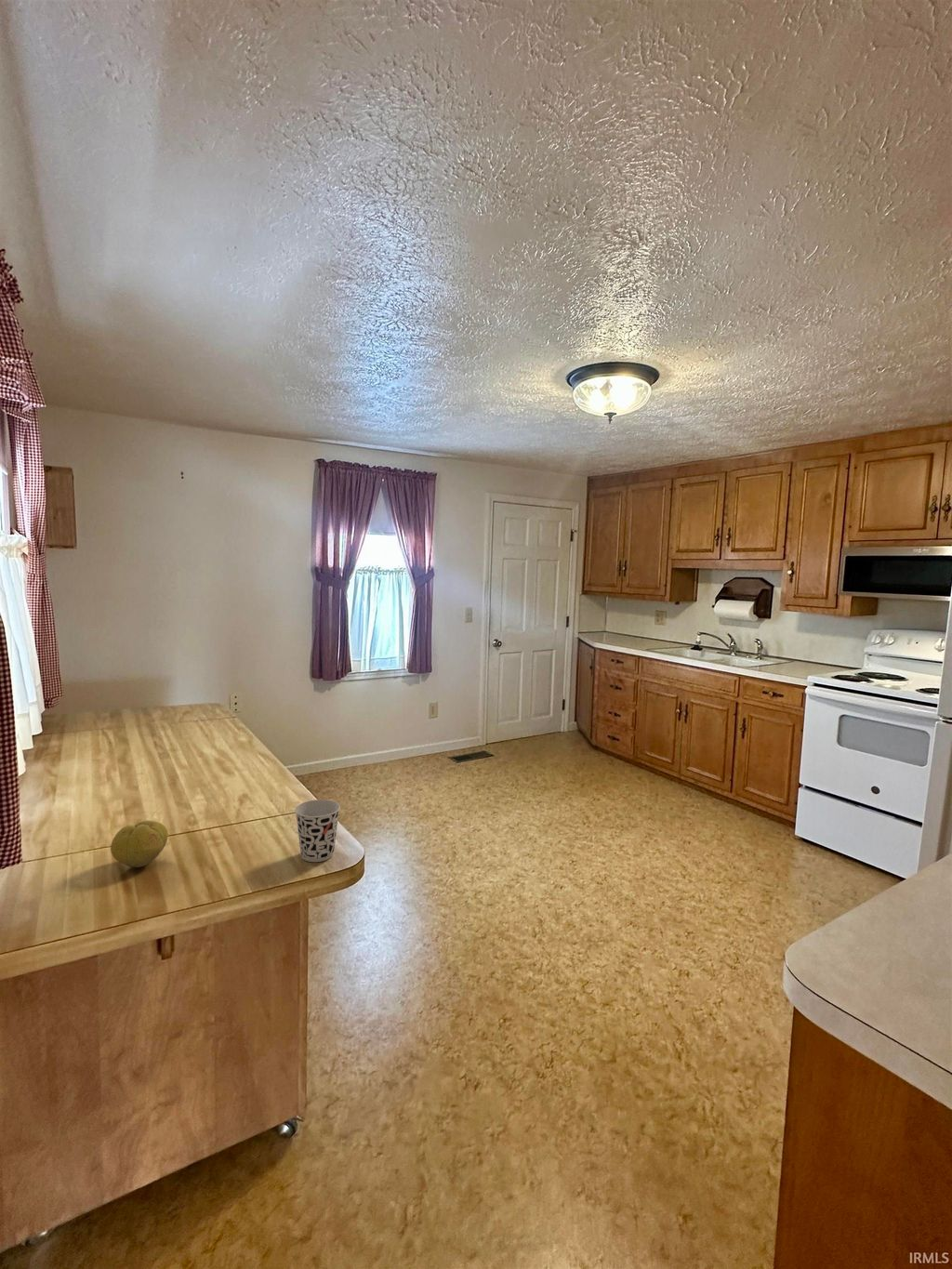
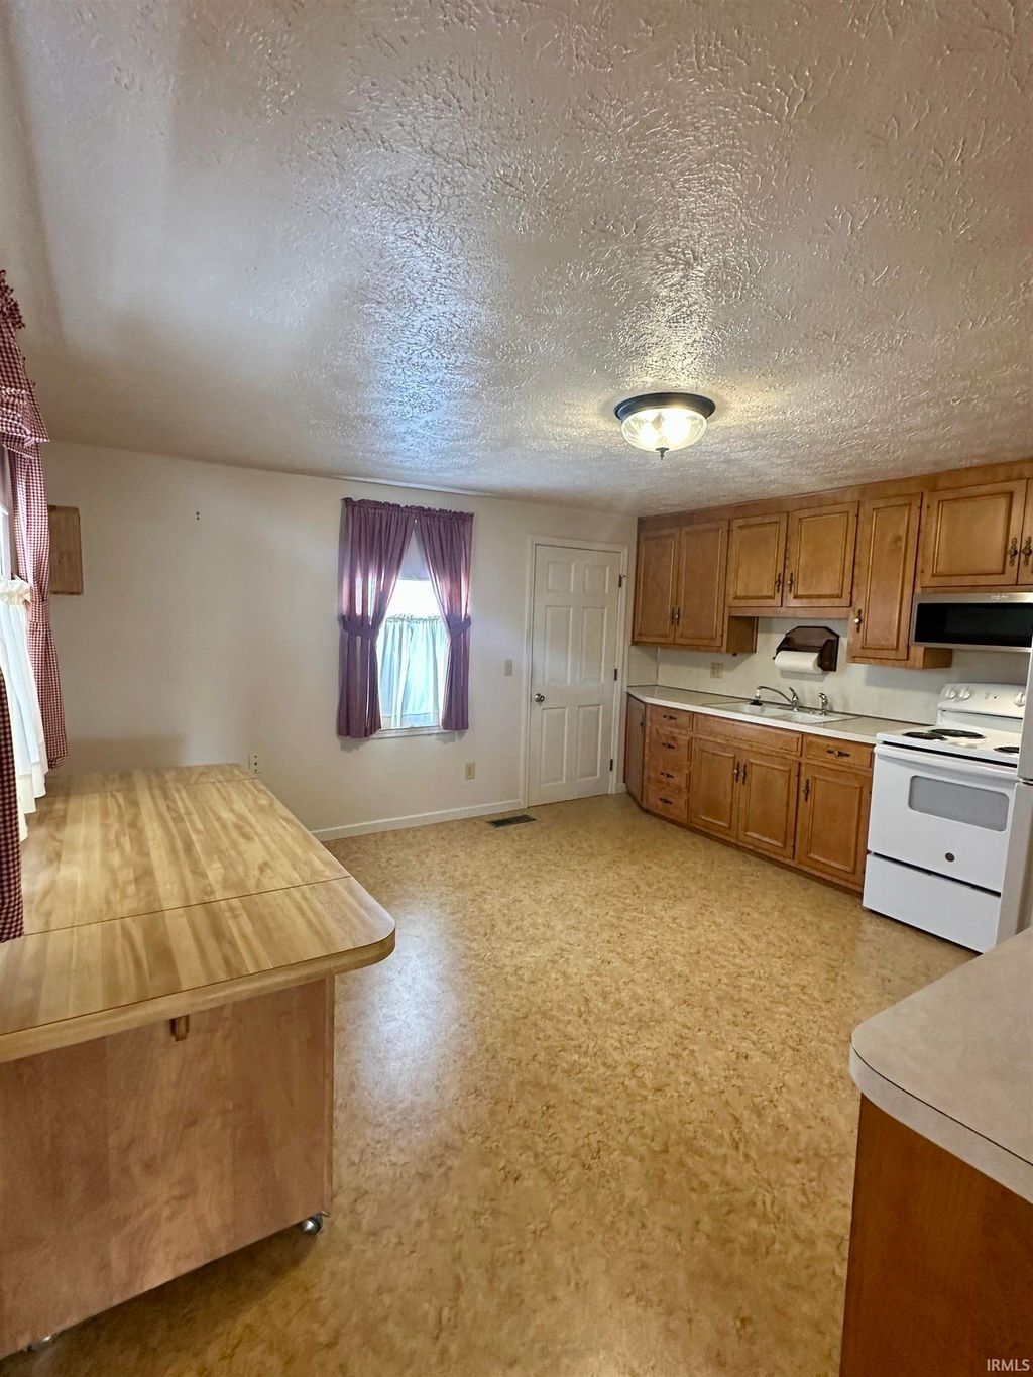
- cup (317, 831)
- fruit (139, 843)
